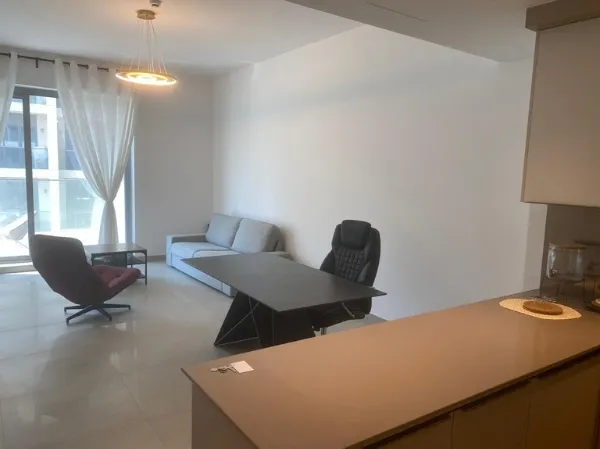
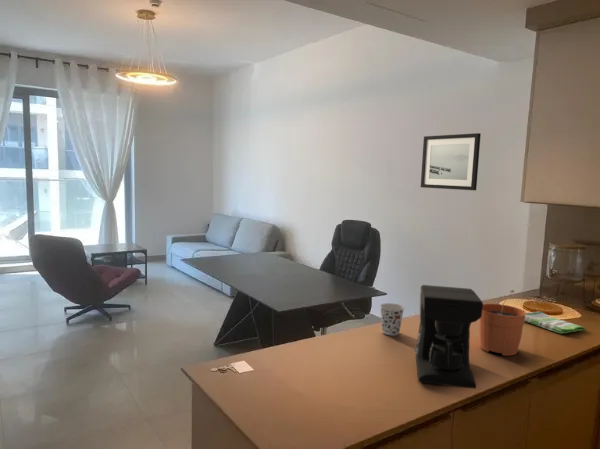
+ plant pot (501, 319)
+ cup (391, 319)
+ wall art (448, 162)
+ dish towel (550, 321)
+ coffee maker (445, 332)
